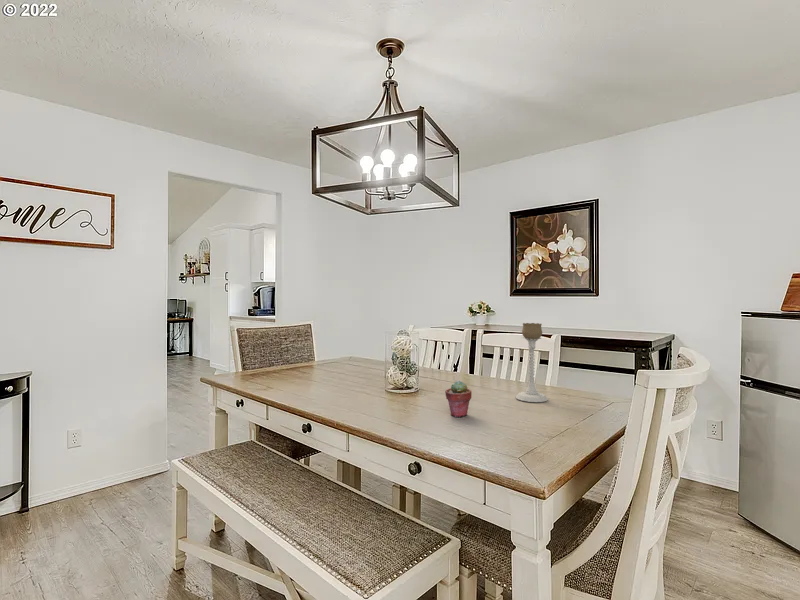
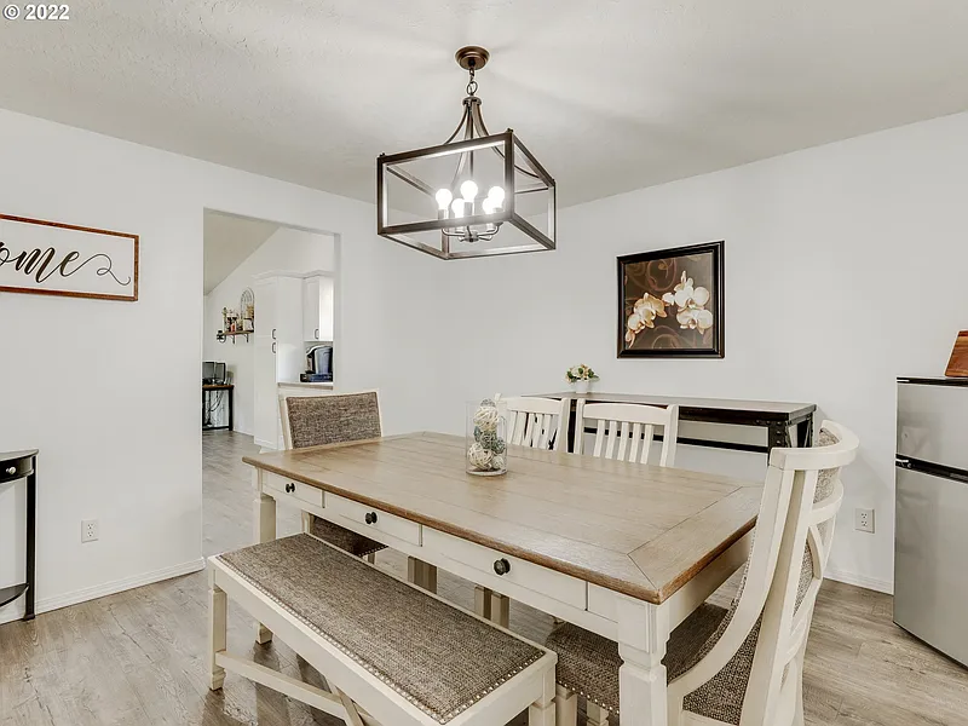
- candle holder (531, 361)
- potted succulent (458, 397)
